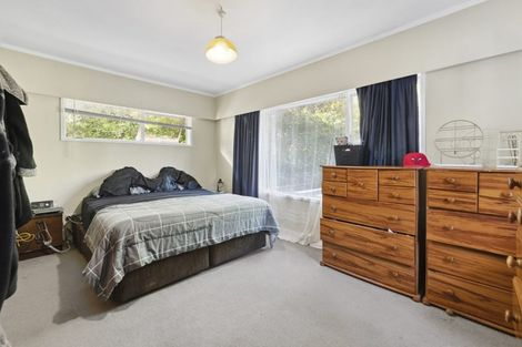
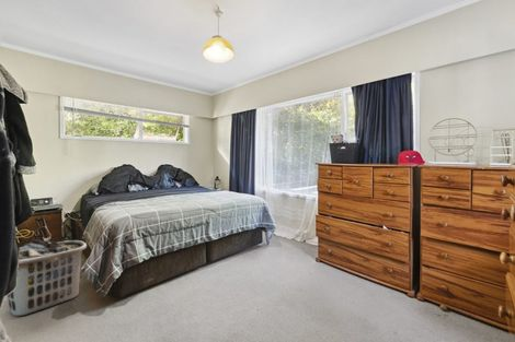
+ clothes hamper (46, 270)
